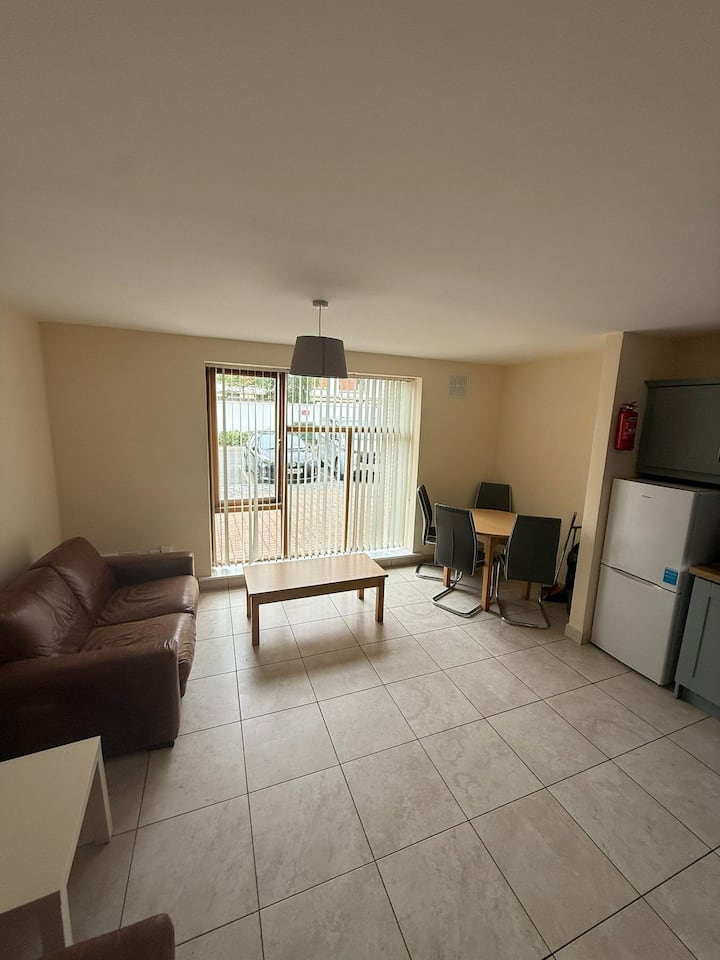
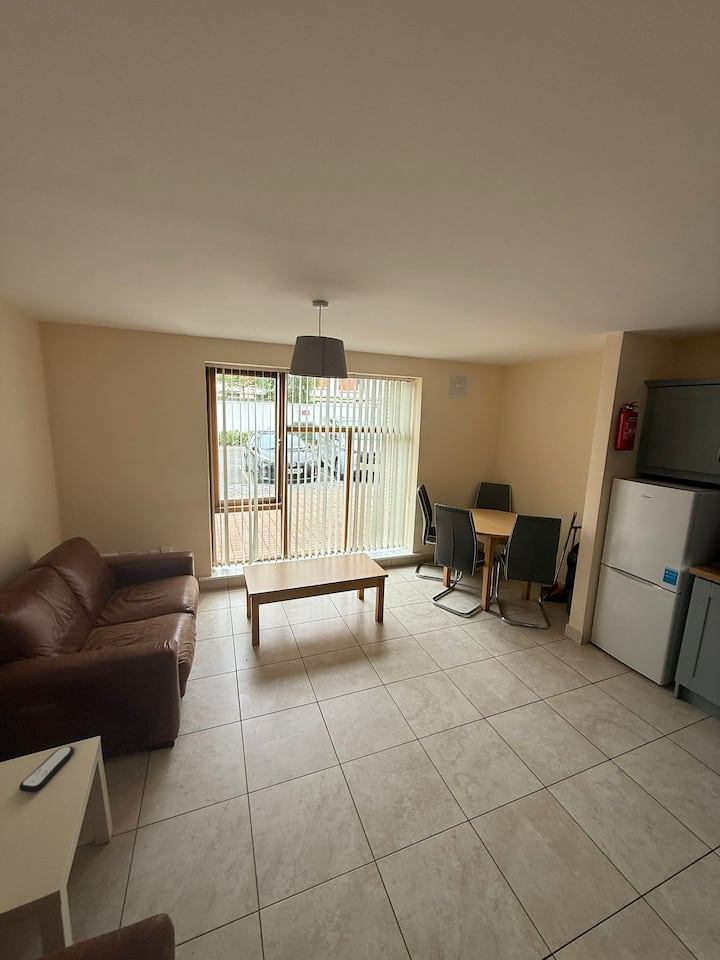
+ remote control (49, 767)
